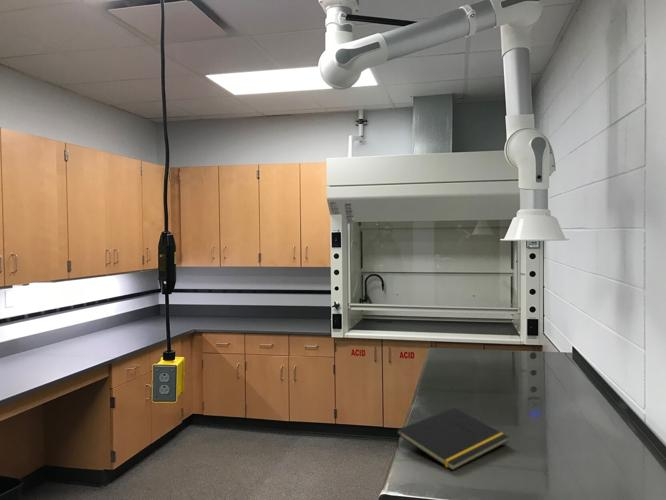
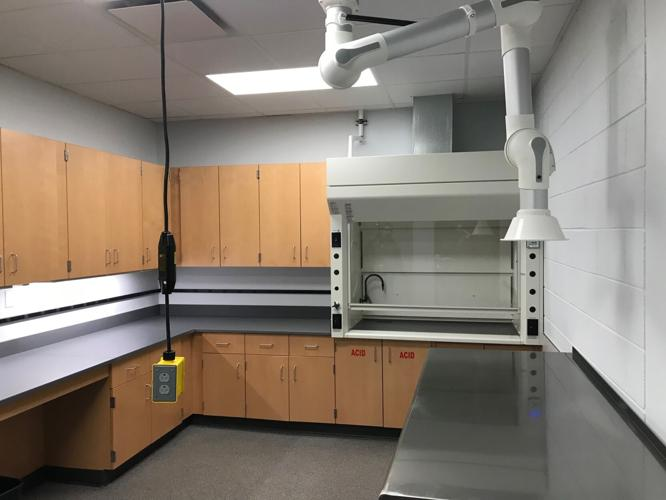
- notepad (453, 435)
